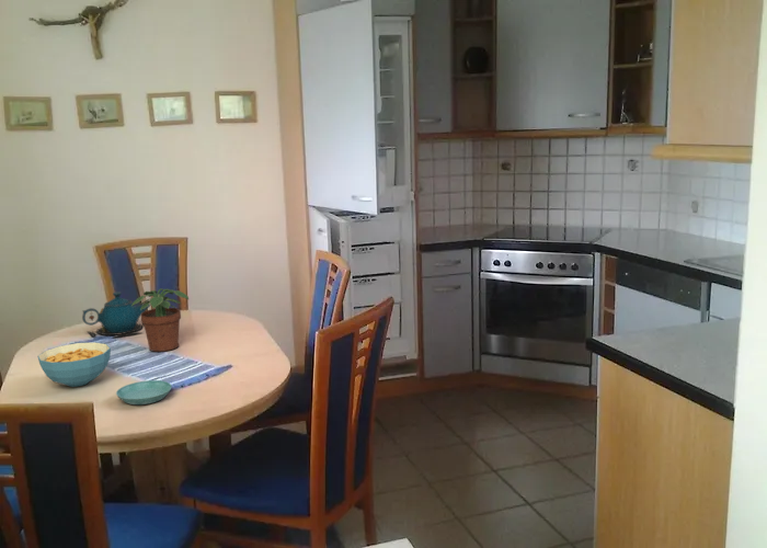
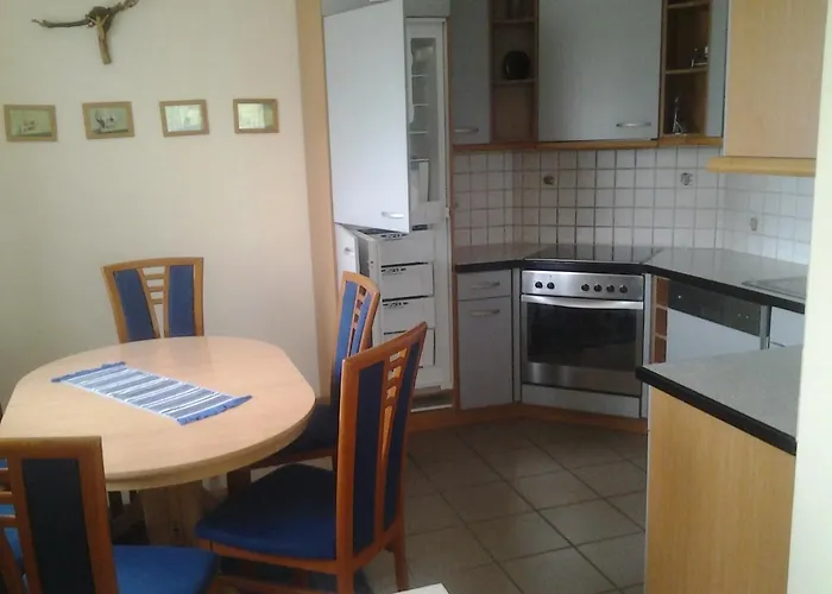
- cereal bowl (76, 367)
- teapot (116, 310)
- saucer (144, 393)
- potted plant (162, 320)
